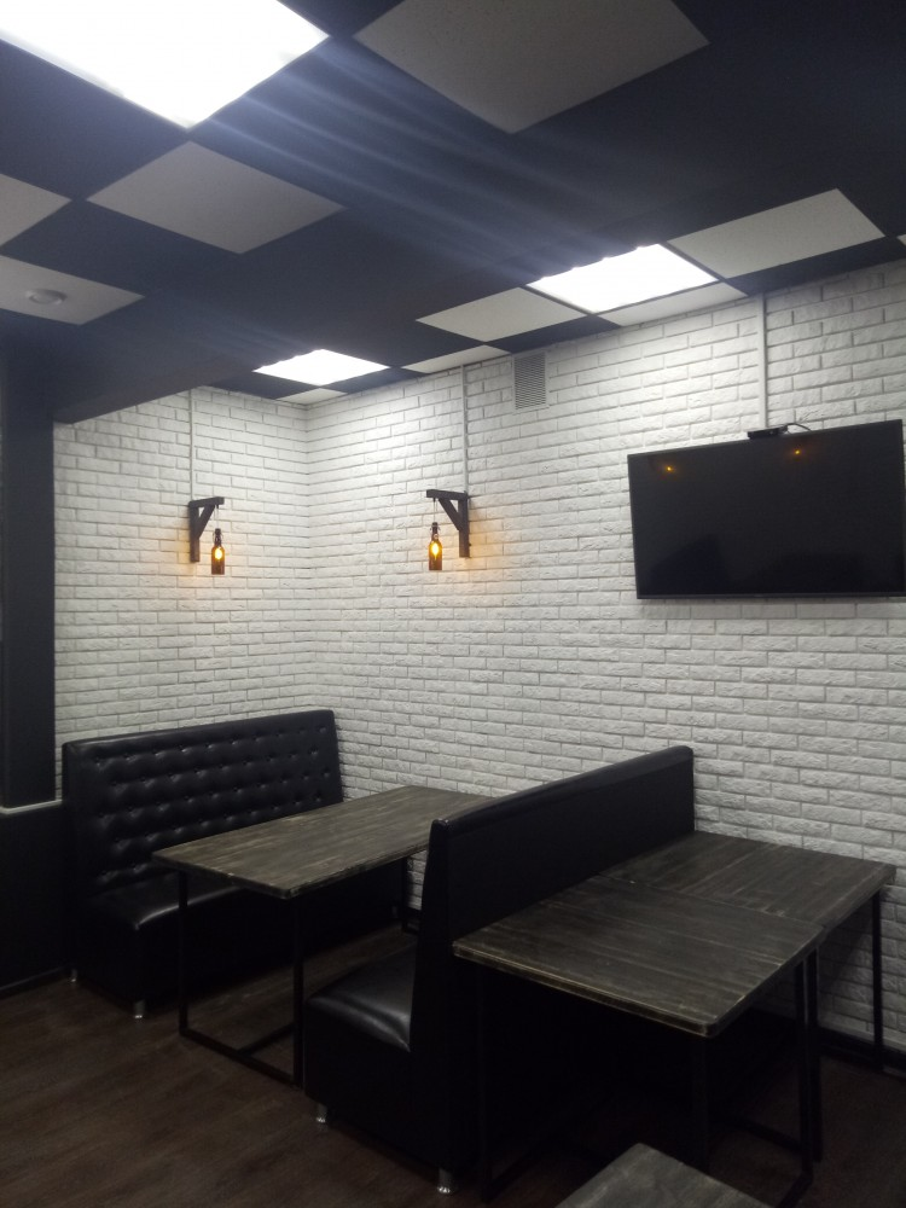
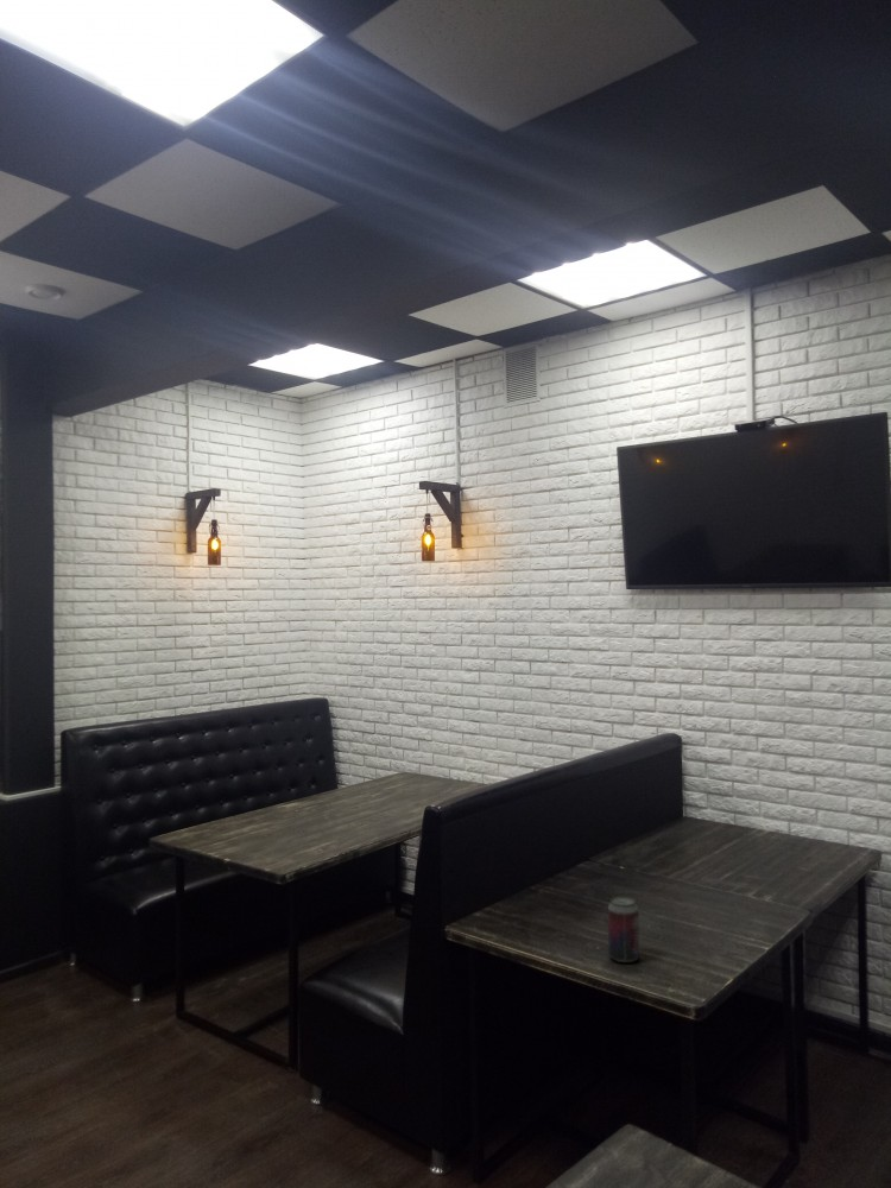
+ beverage can (623, 929)
